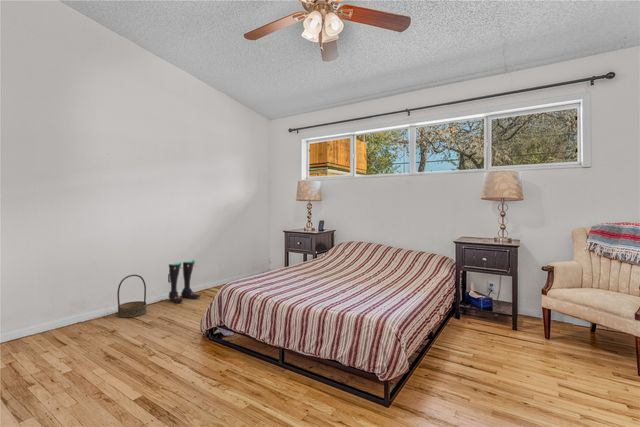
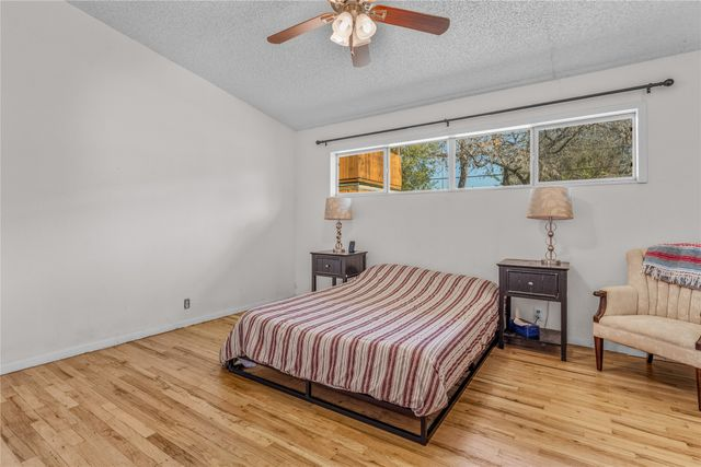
- basket (135, 301)
- boots (184, 280)
